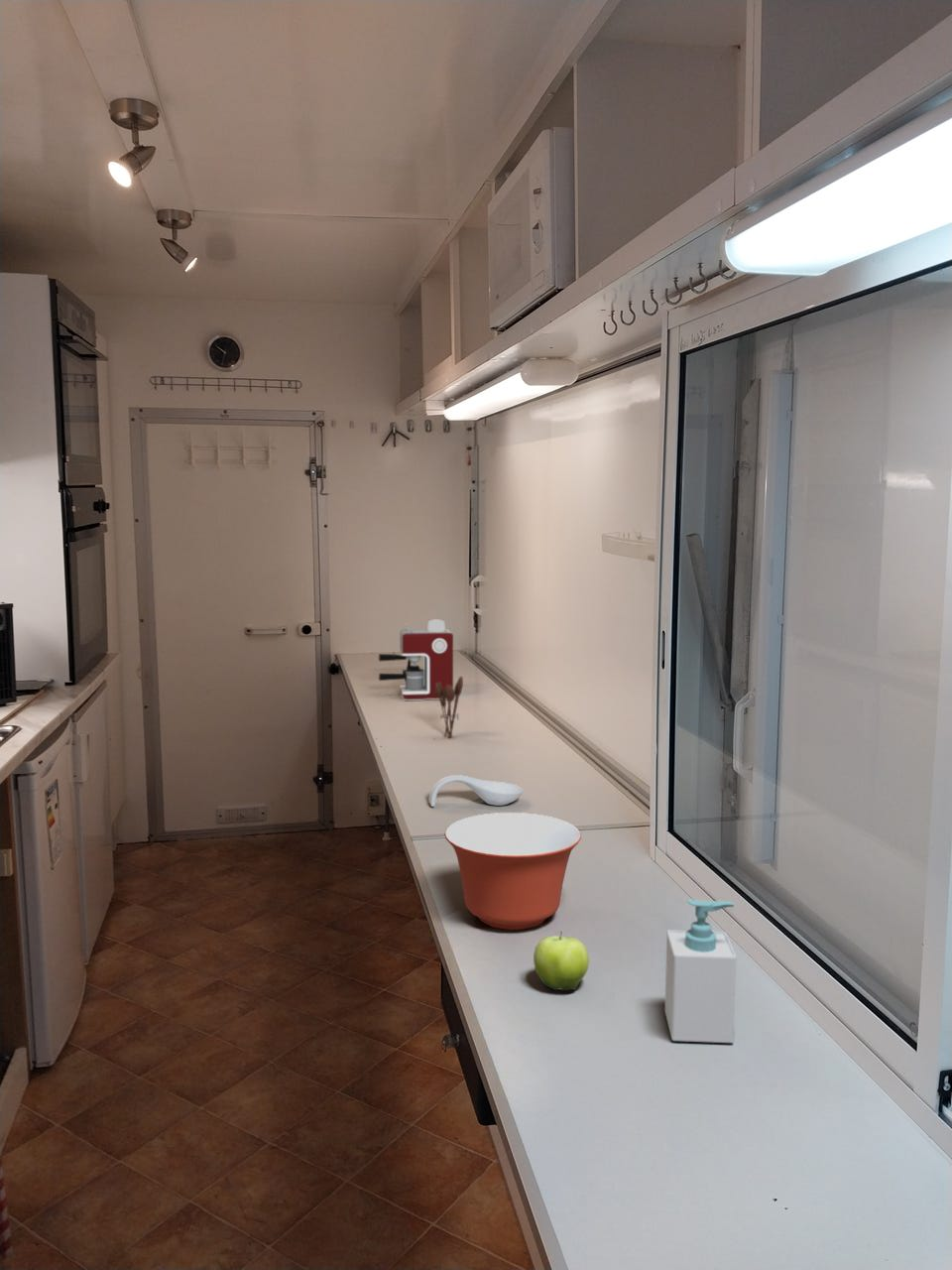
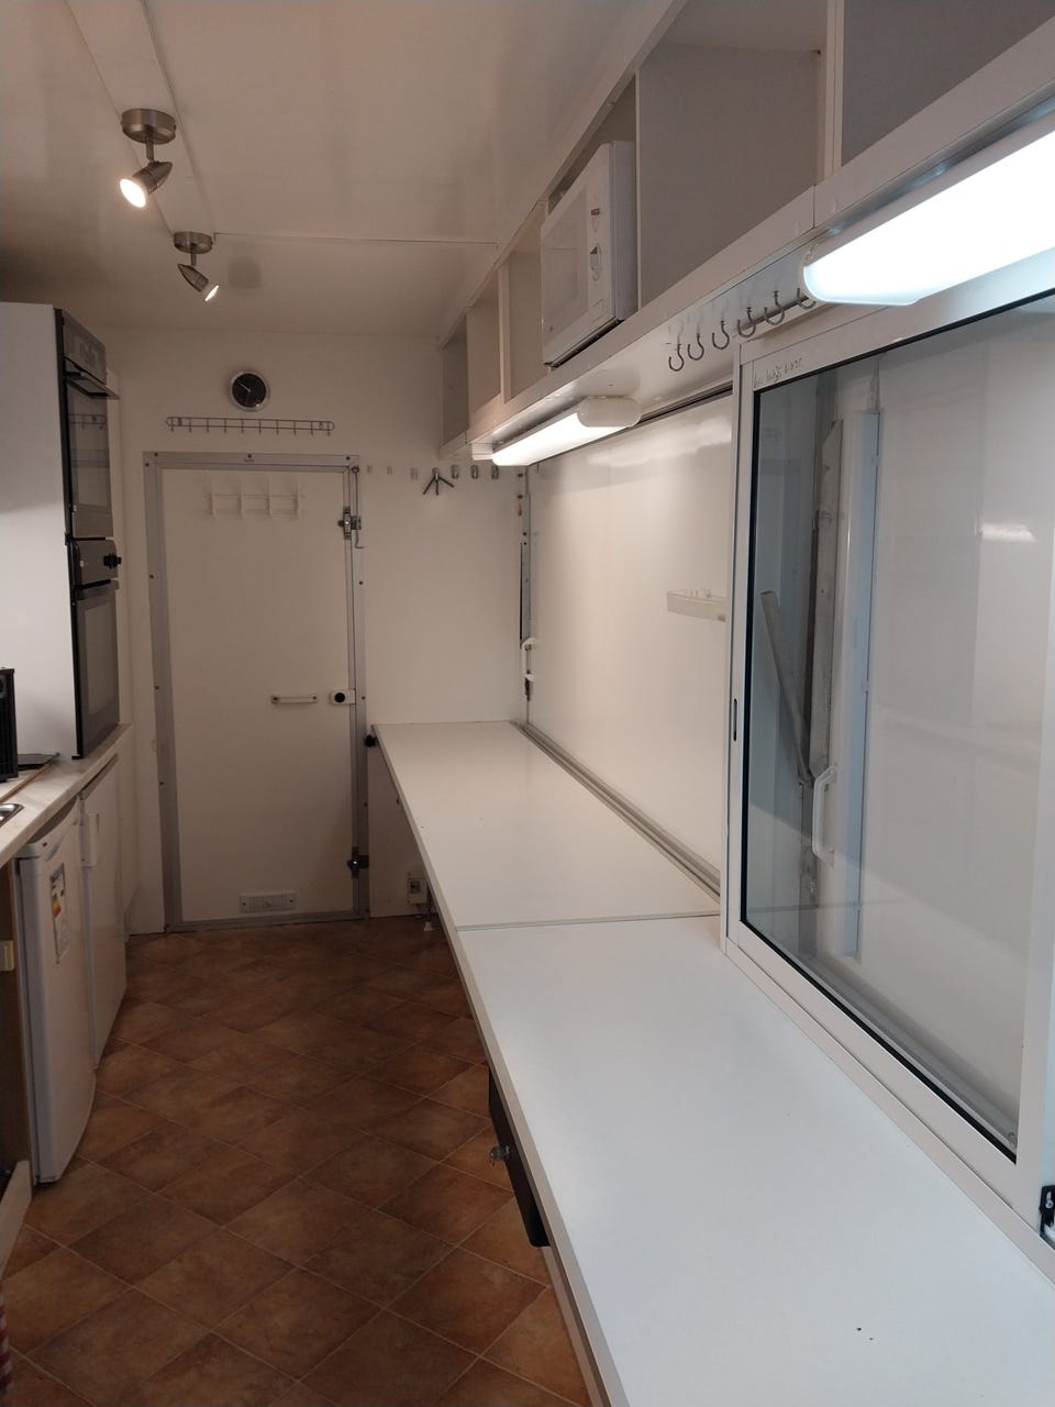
- mixing bowl (512, 874)
- spoon rest (476, 789)
- fruit (560, 959)
- coffee maker (415, 658)
- soap bottle (700, 964)
- utensil holder (450, 706)
